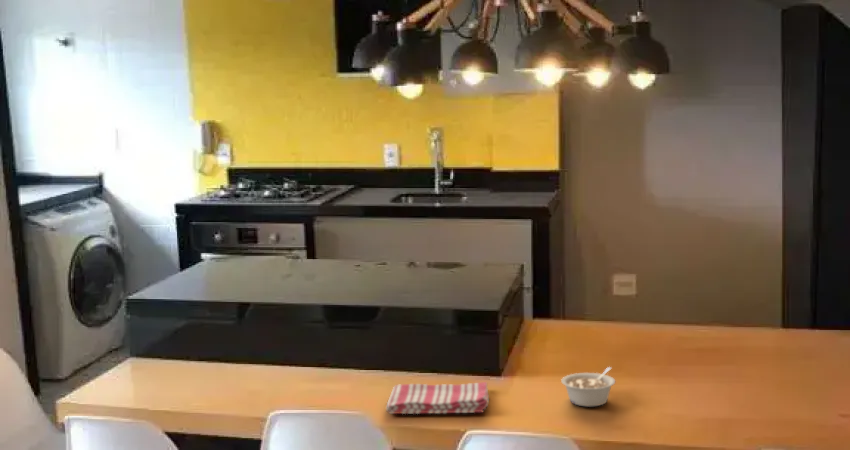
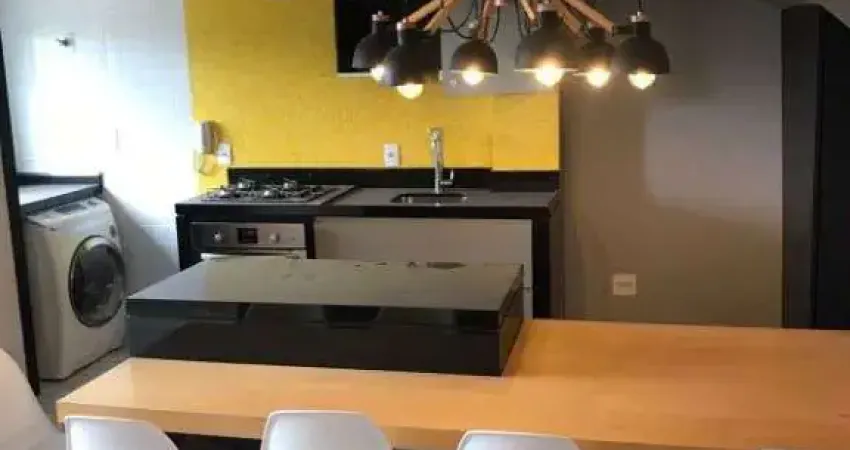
- legume (588, 387)
- dish towel (438, 395)
